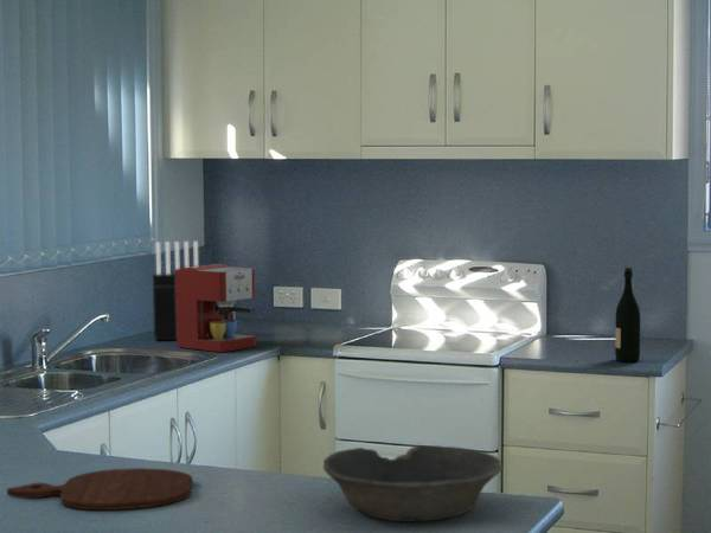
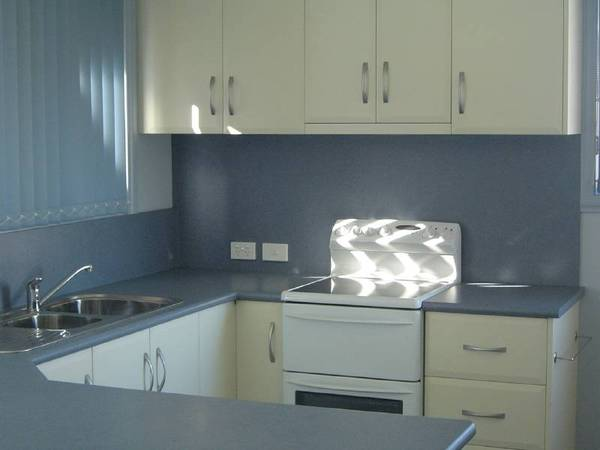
- coffee maker (214, 306)
- knife block (174, 290)
- bowl (412, 483)
- wine bottle (627, 313)
- cutting board (100, 488)
